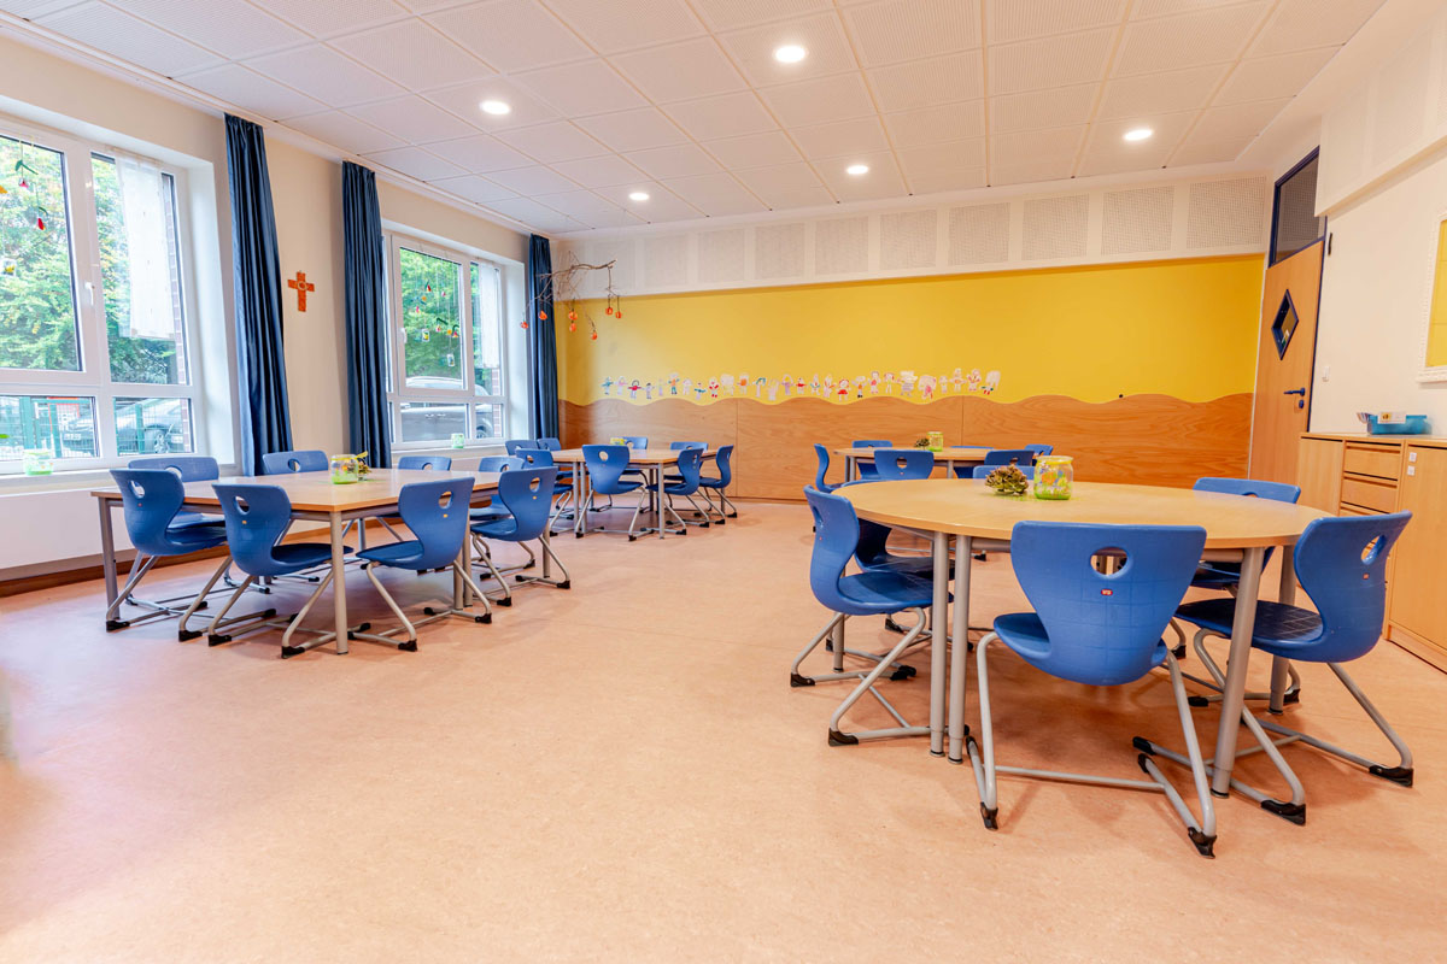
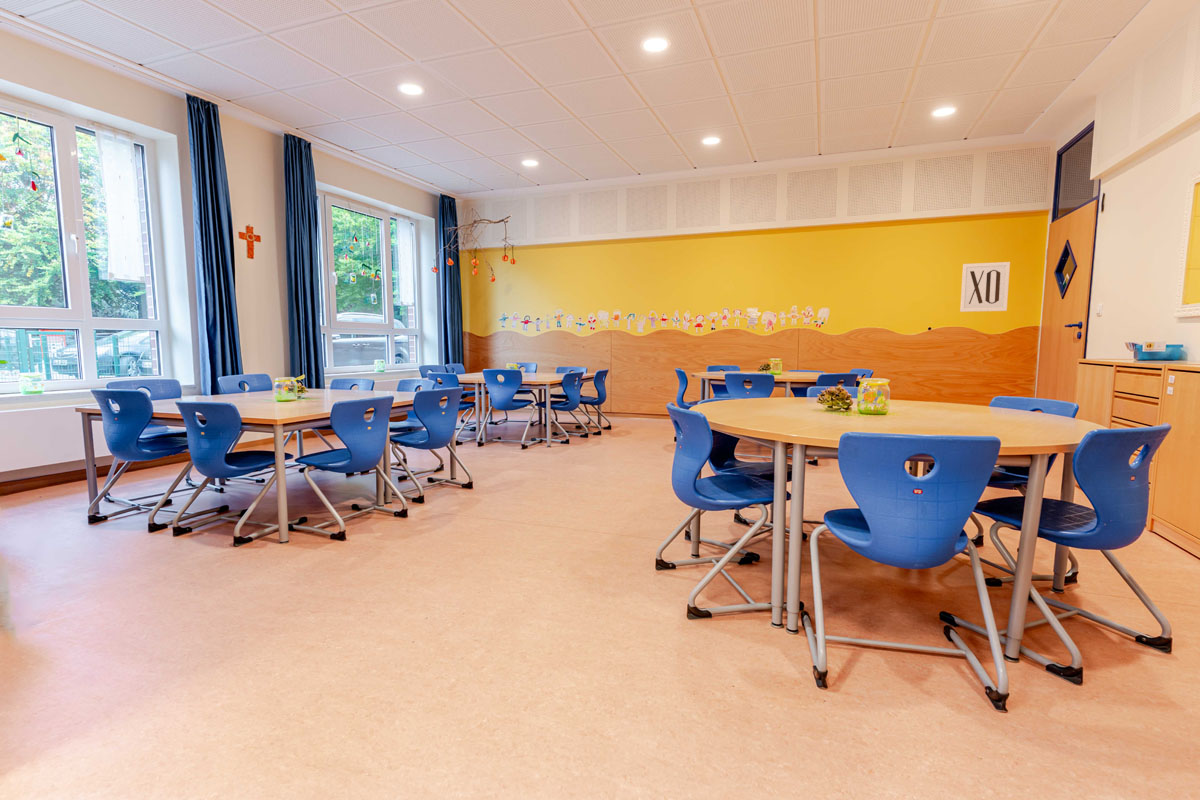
+ wall art (984, 287)
